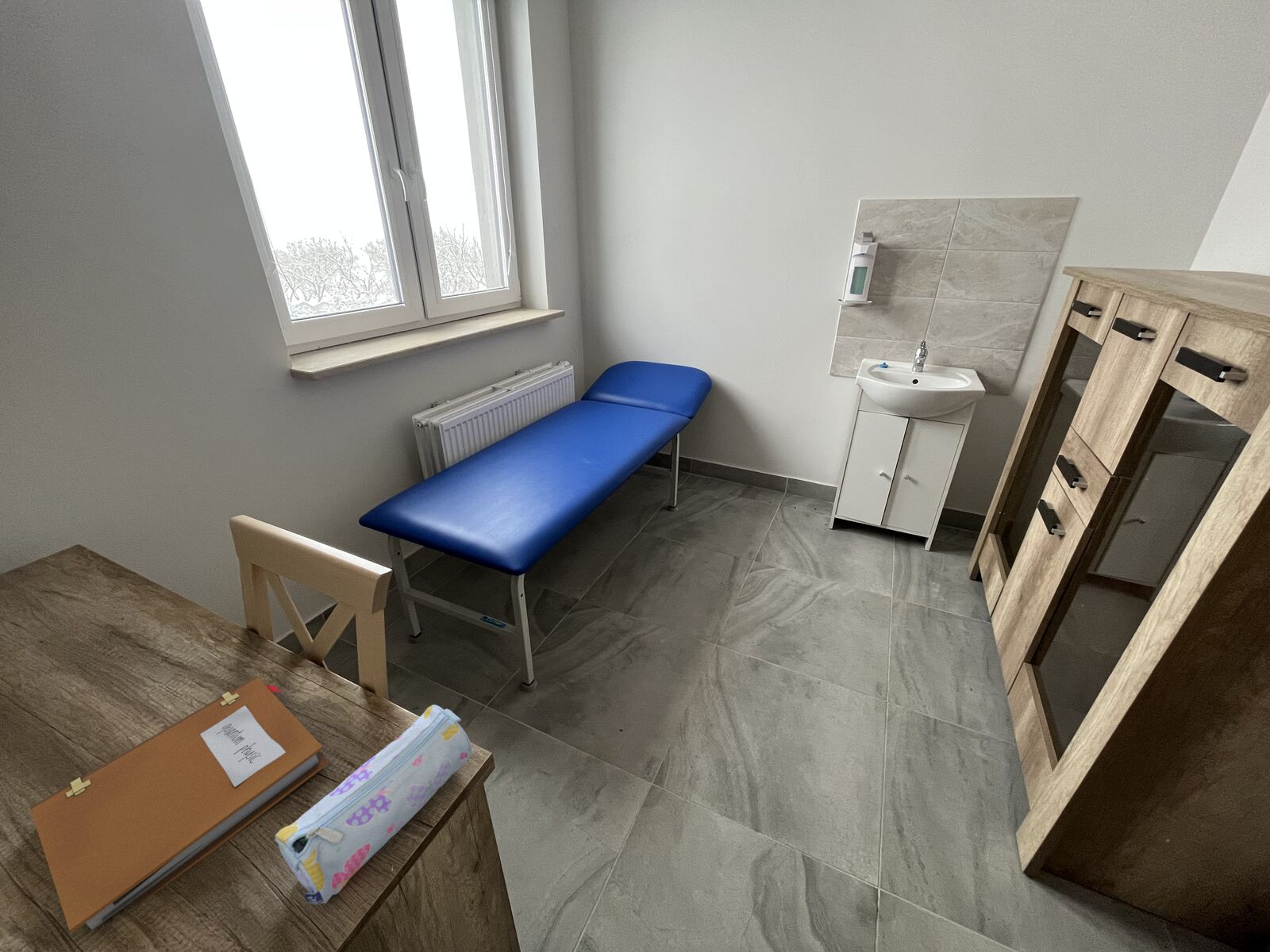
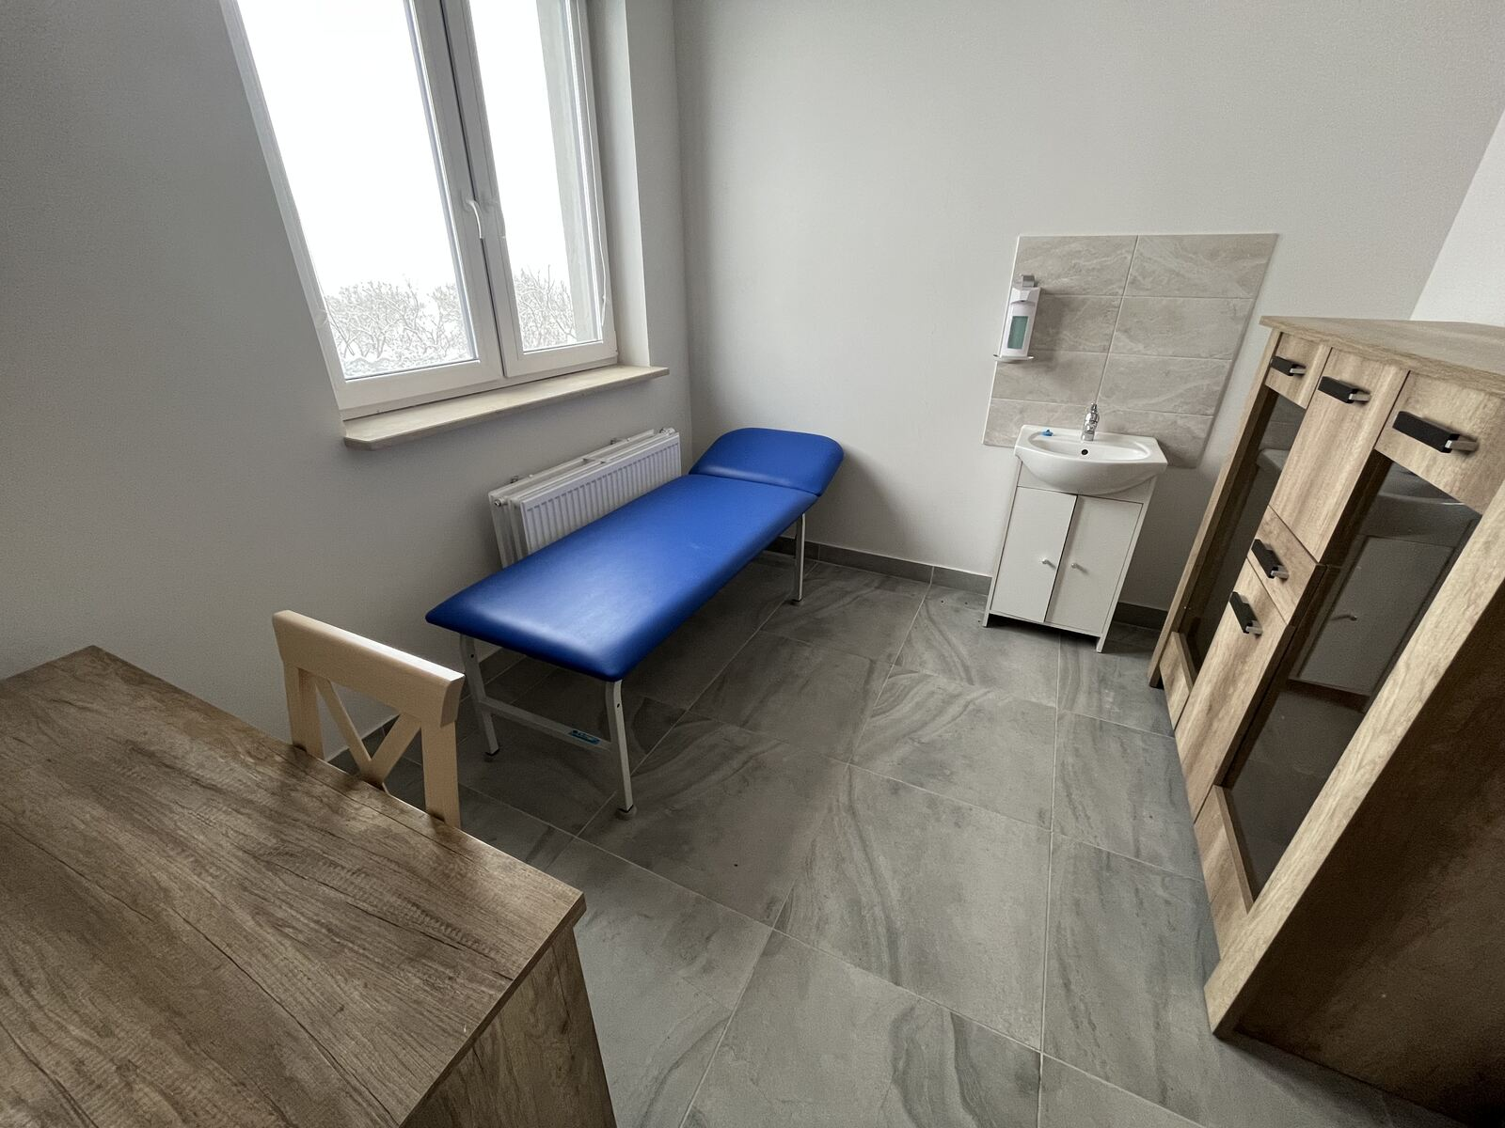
- pencil case (382, 791)
- notebook (194, 777)
